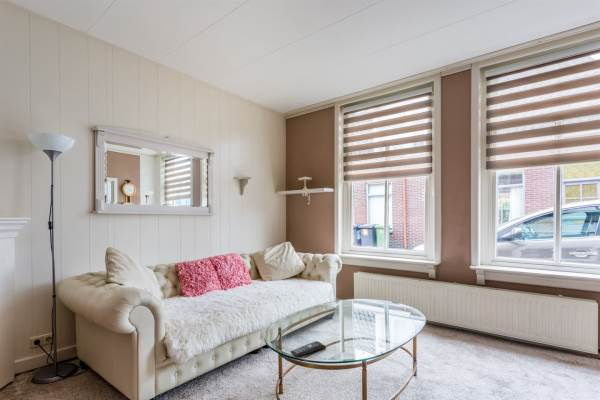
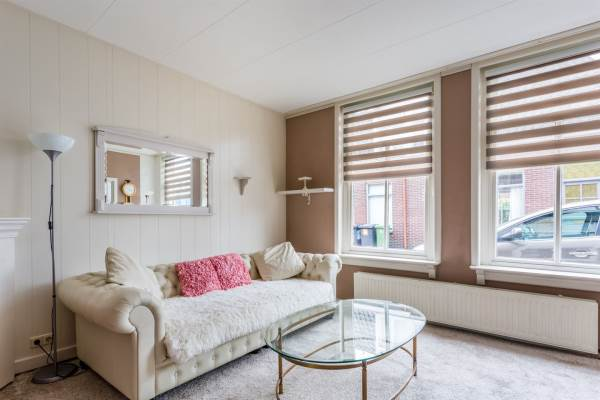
- remote control (308, 348)
